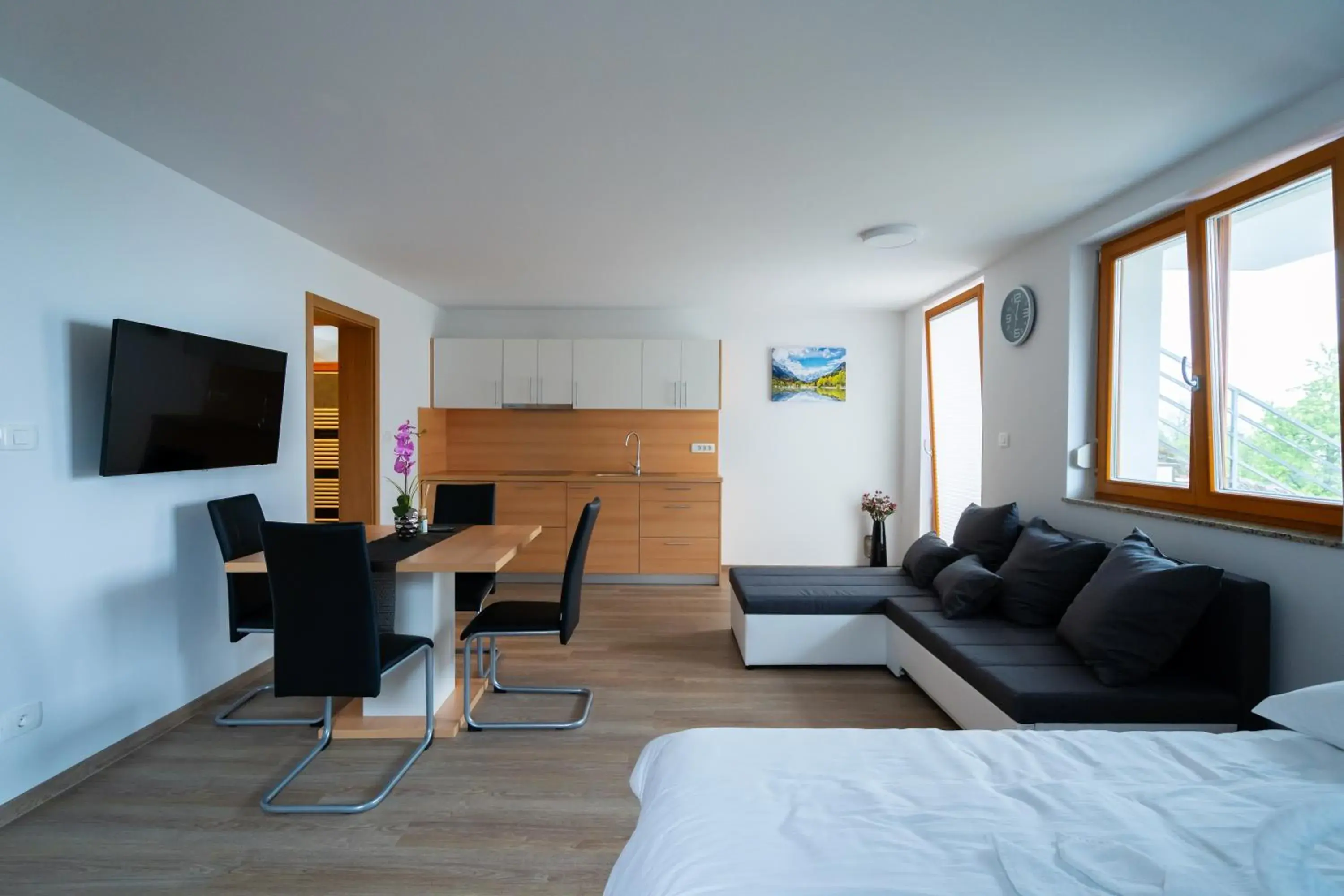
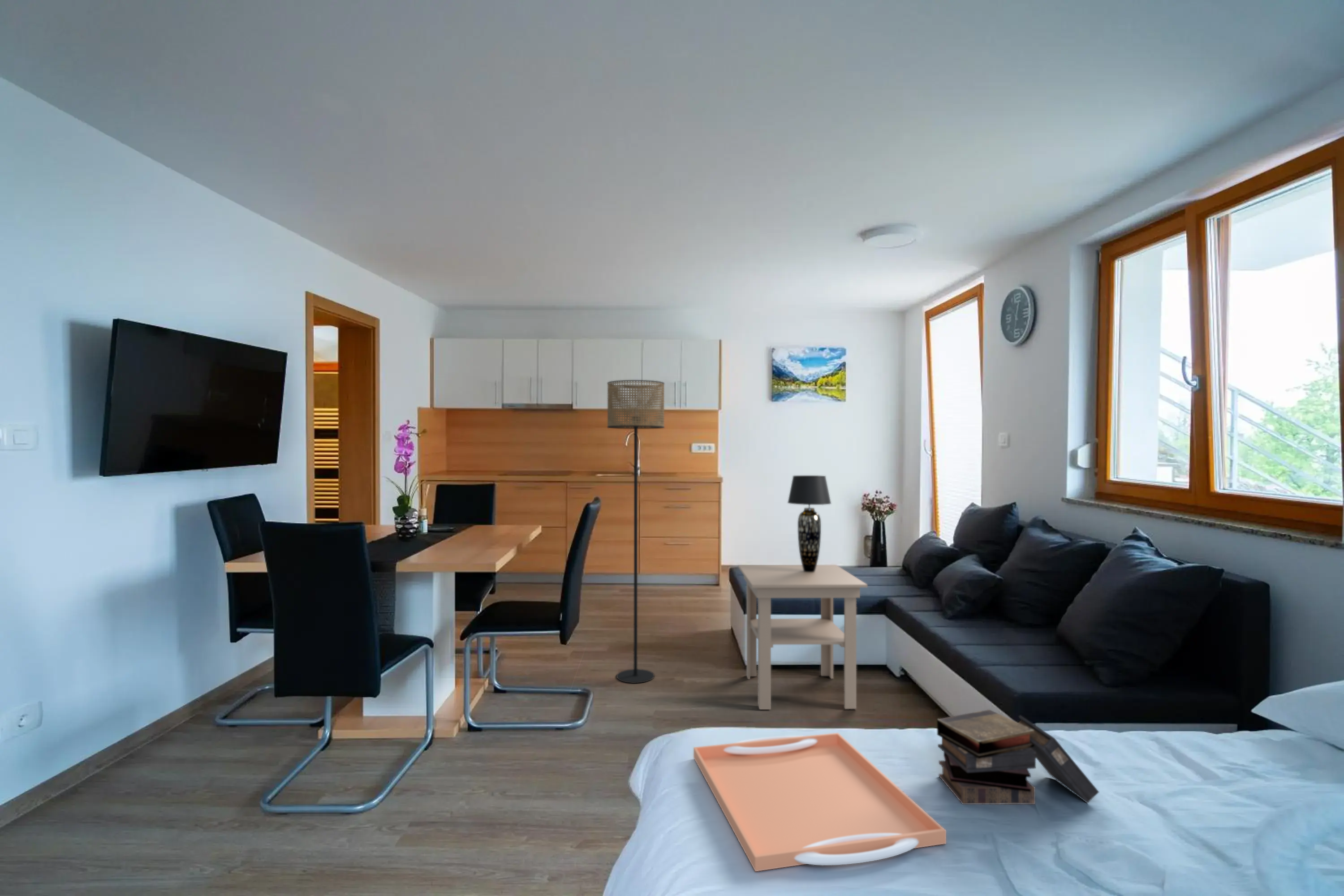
+ book (1012, 757)
+ serving tray (804, 789)
+ side table (797, 633)
+ floor lamp (636, 529)
+ table lamp (809, 523)
